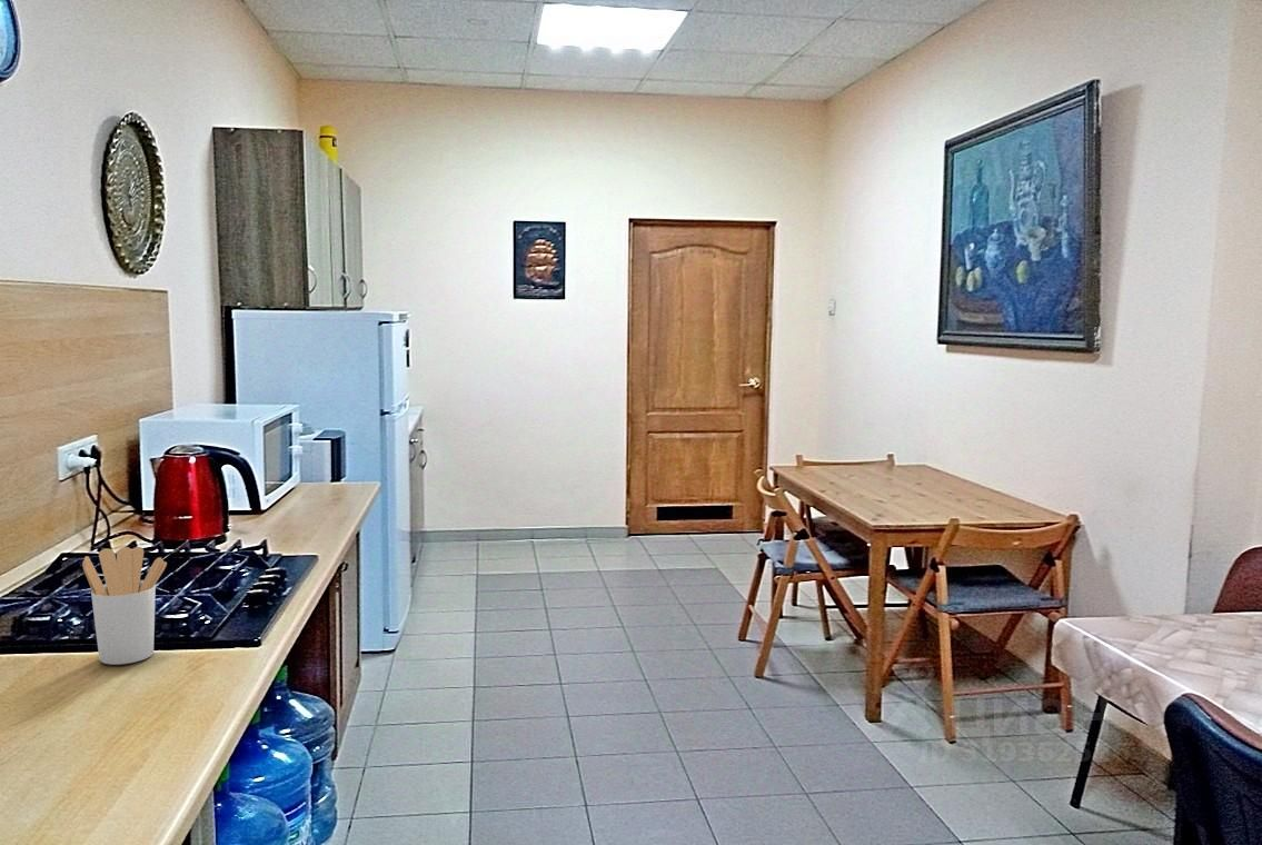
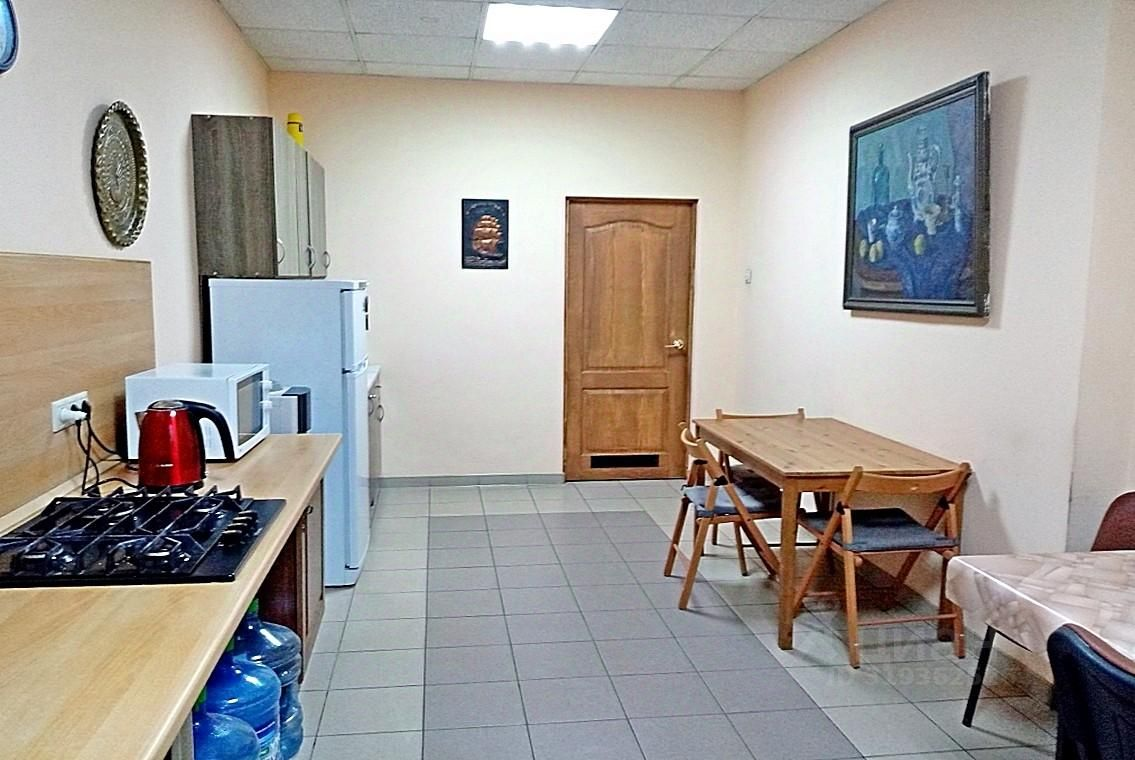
- utensil holder (123, 600)
